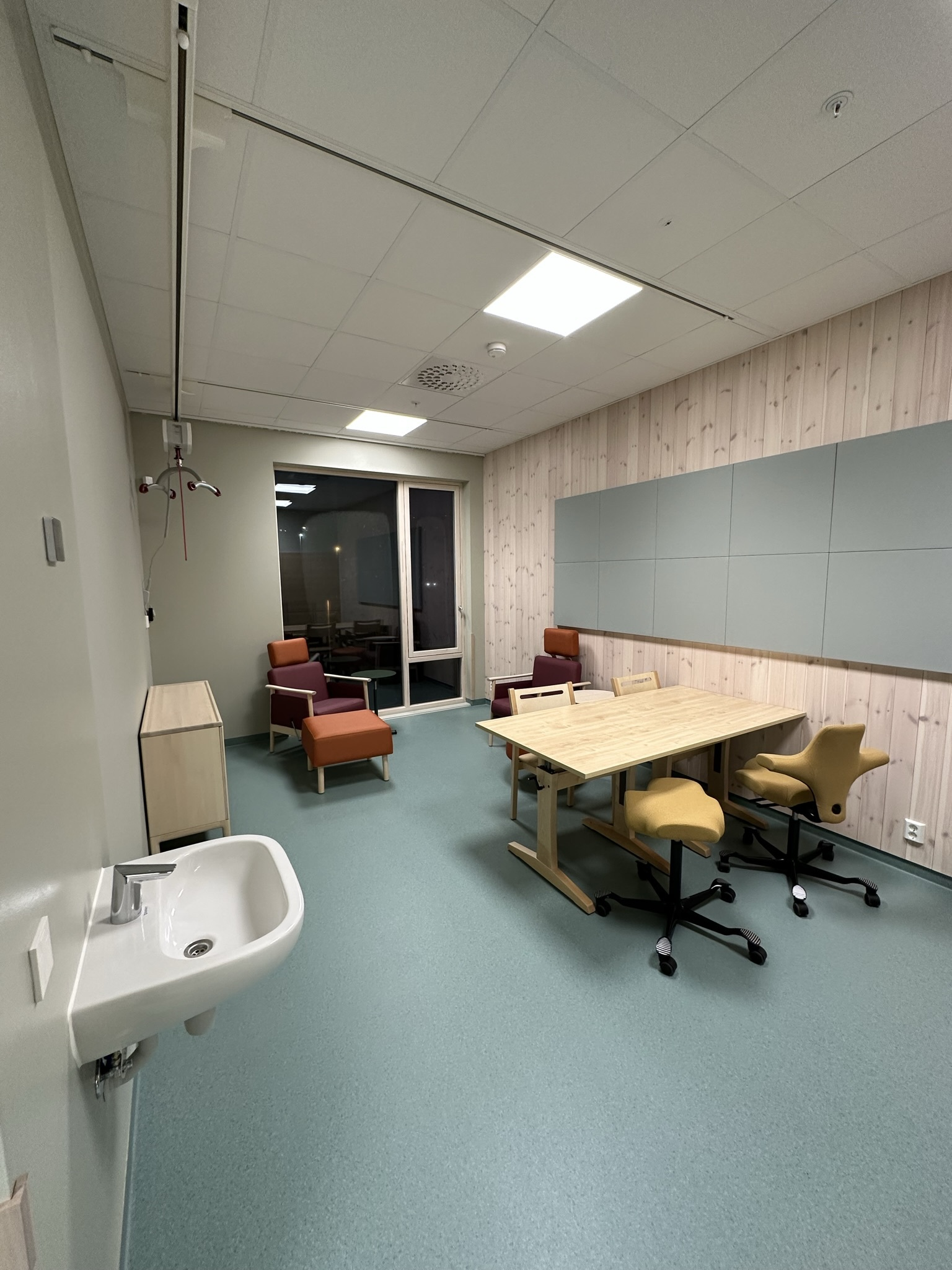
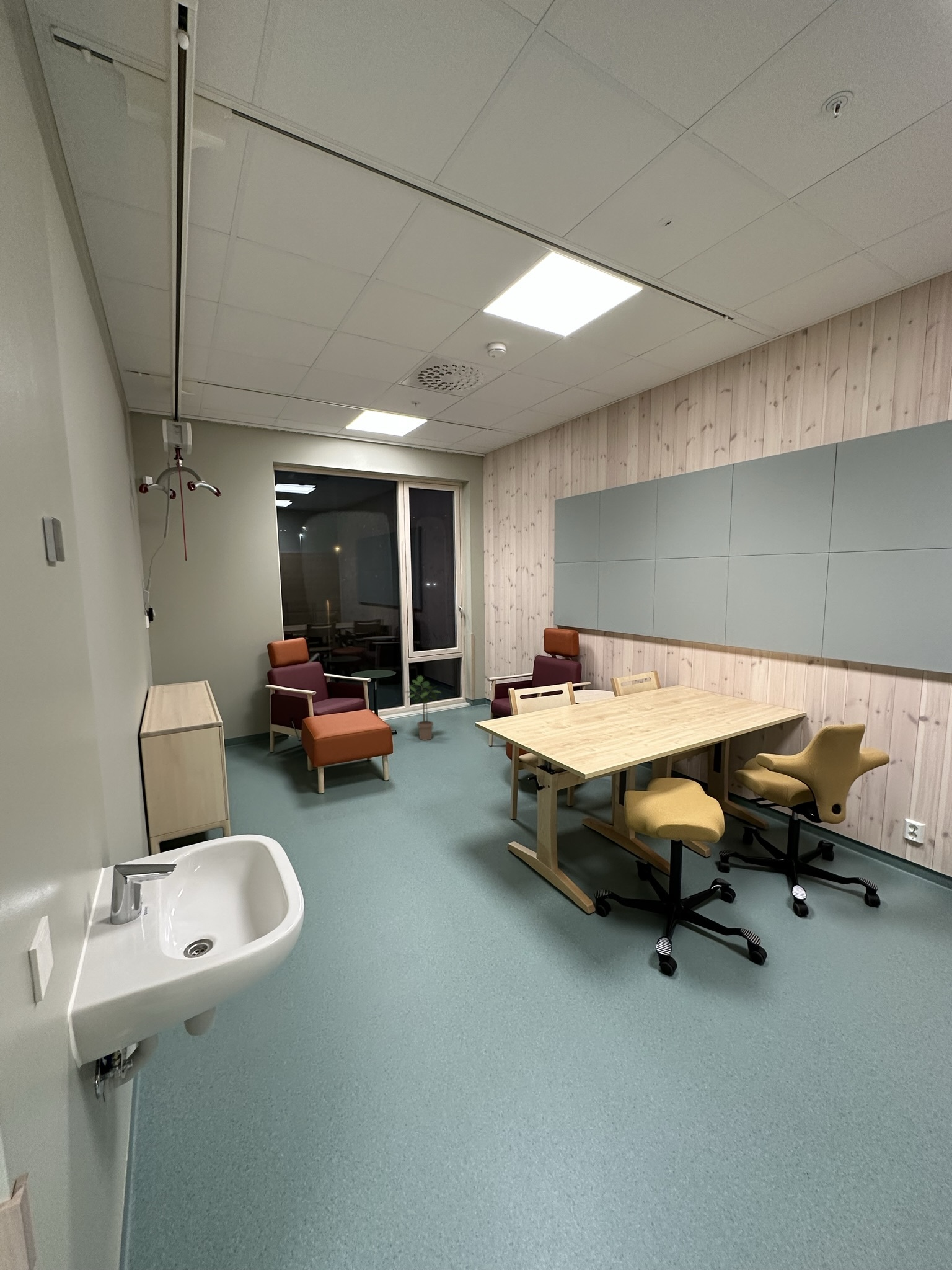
+ potted plant (423, 709)
